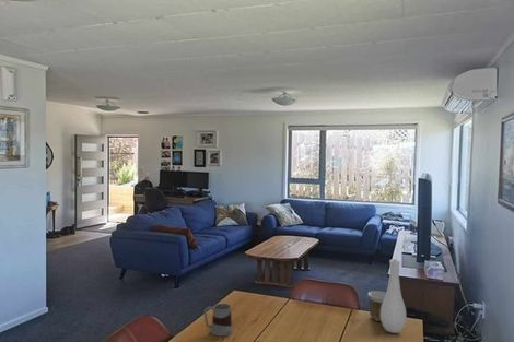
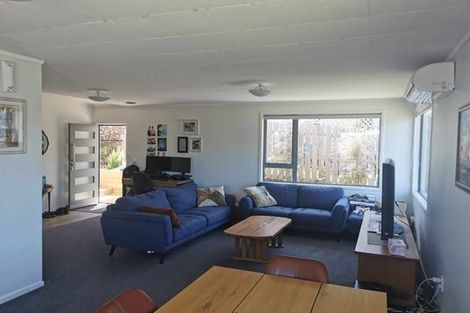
- vase (387, 290)
- mug (218, 318)
